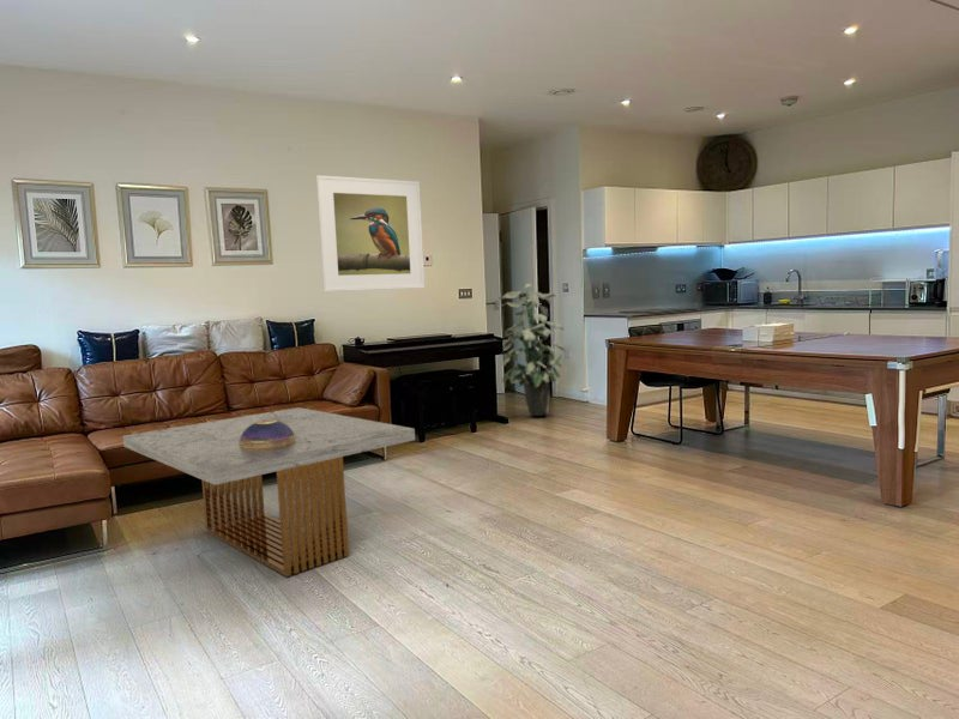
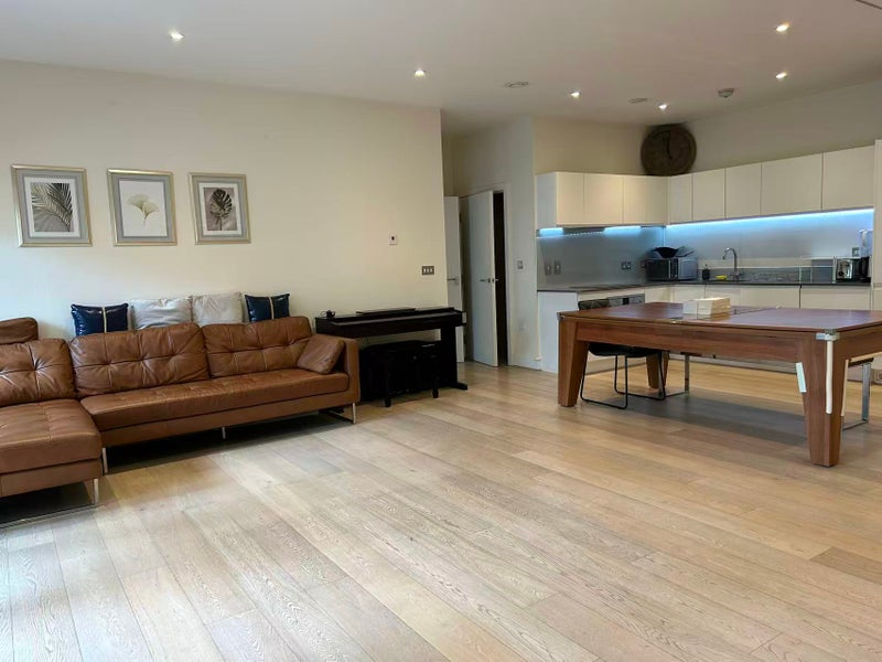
- decorative bowl (266, 430)
- coffee table (261, 488)
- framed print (373, 234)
- indoor plant (531, 350)
